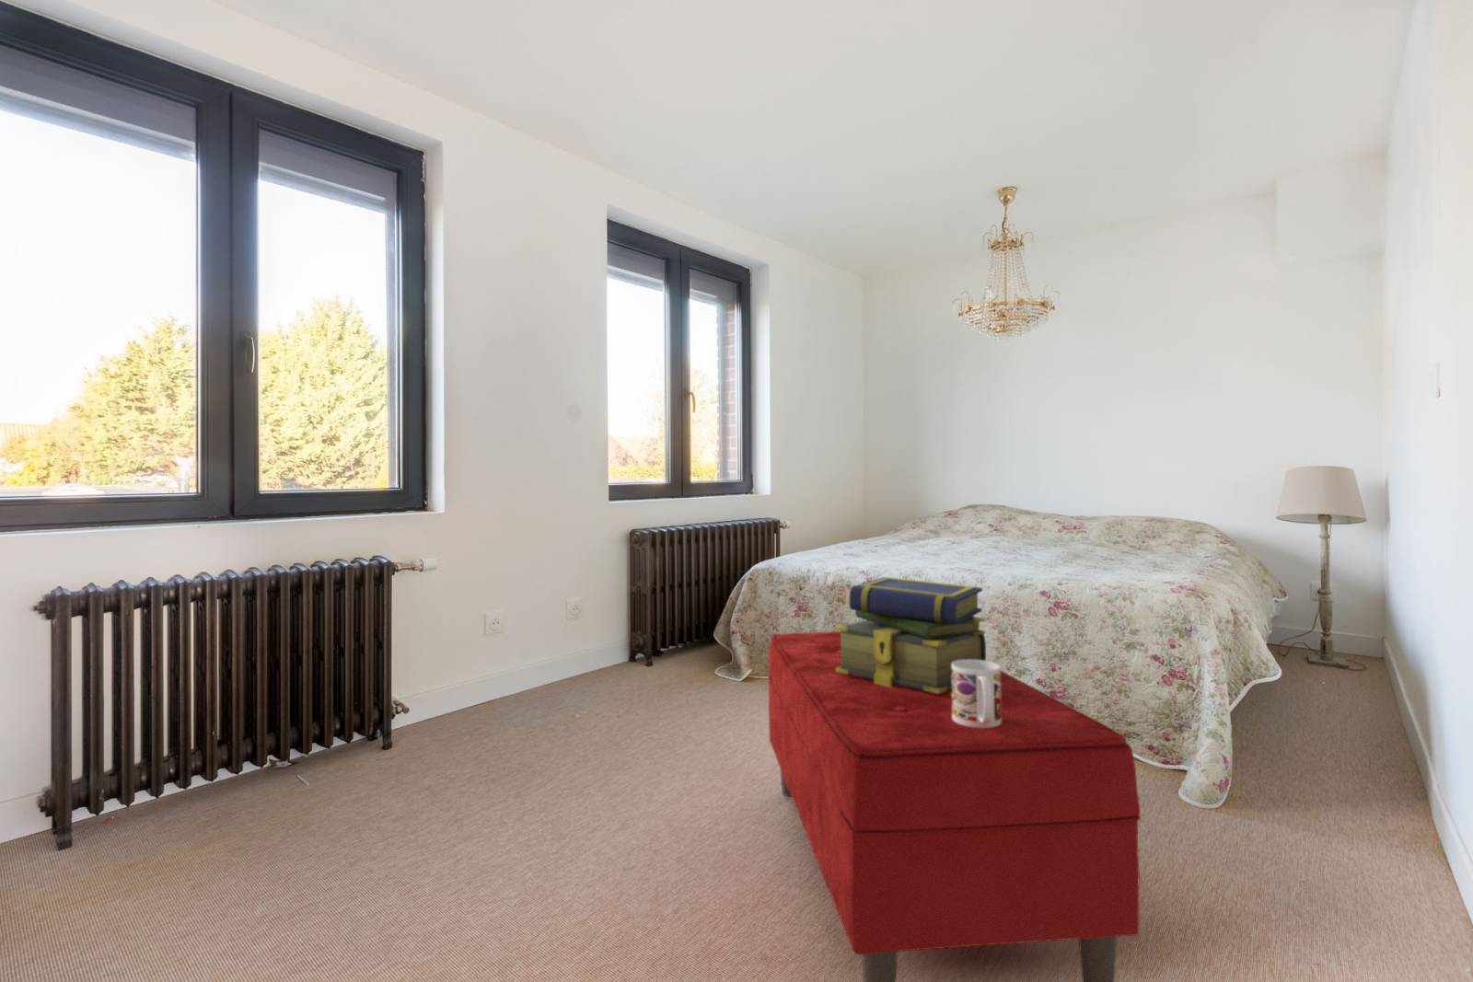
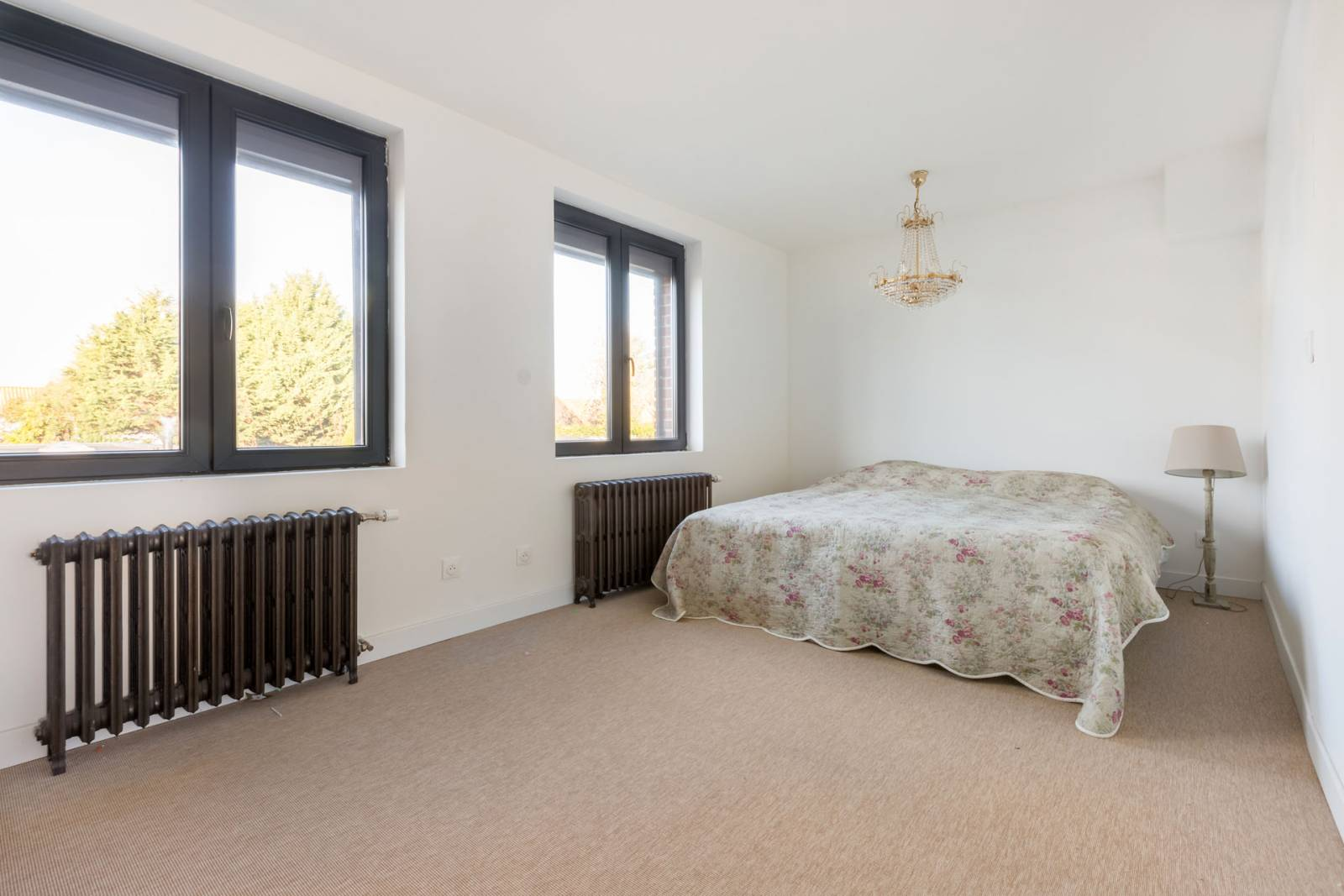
- mug (979, 694)
- bench (901, 773)
- stack of books (914, 629)
